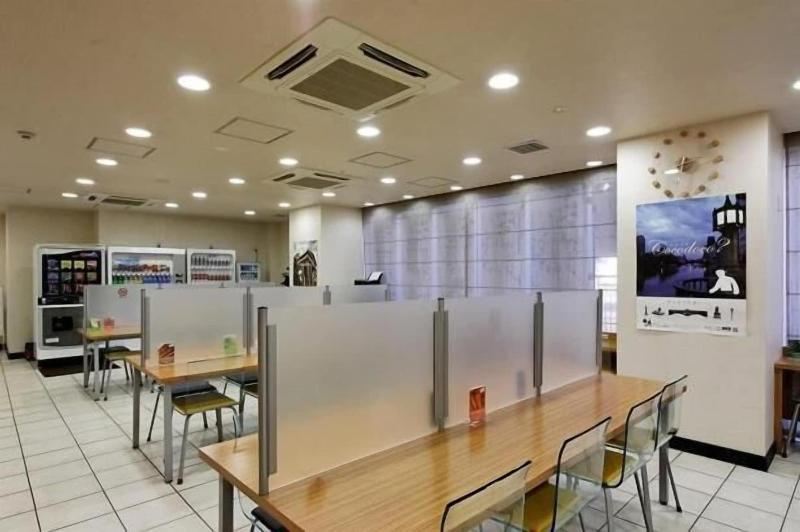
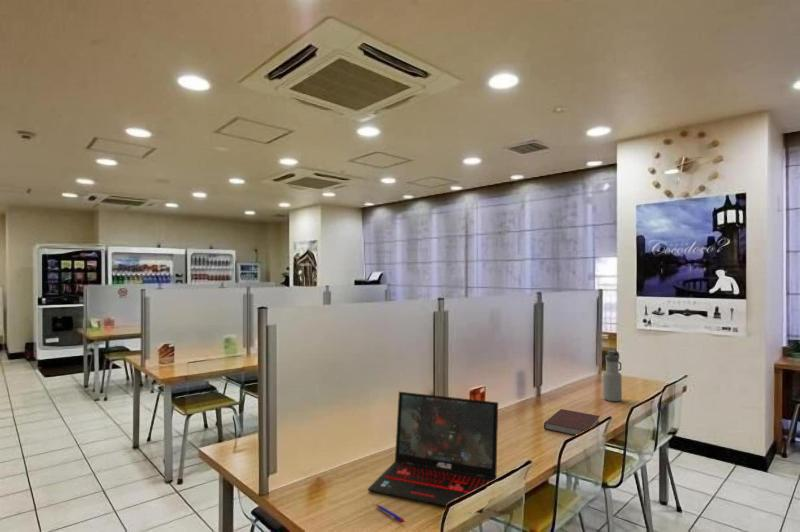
+ notebook (572, 422)
+ laptop (435, 446)
+ water bottle (612, 375)
+ pen (389, 512)
